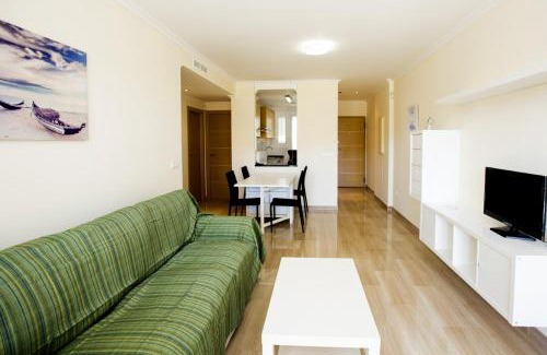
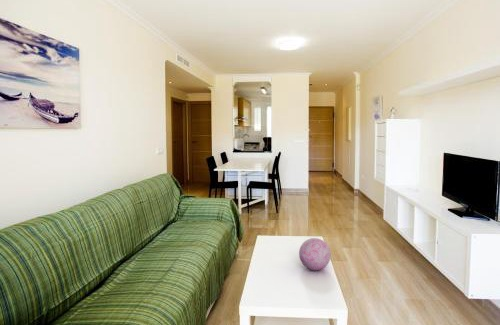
+ decorative orb (314, 253)
